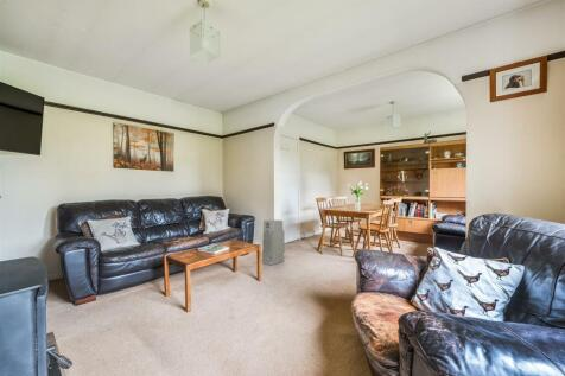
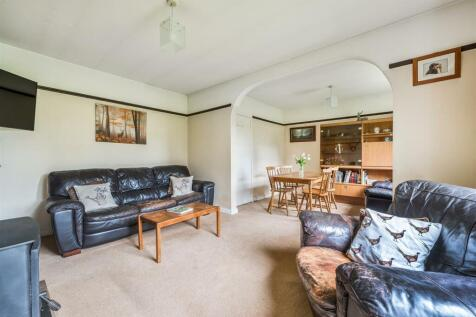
- air purifier (273, 241)
